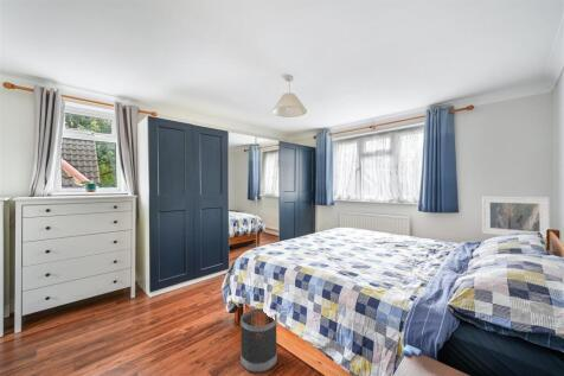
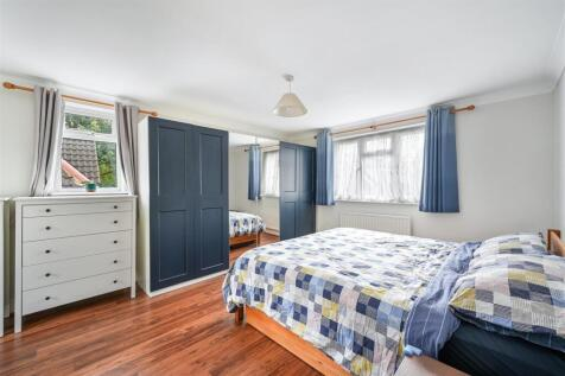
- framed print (513, 216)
- wastebasket (258, 338)
